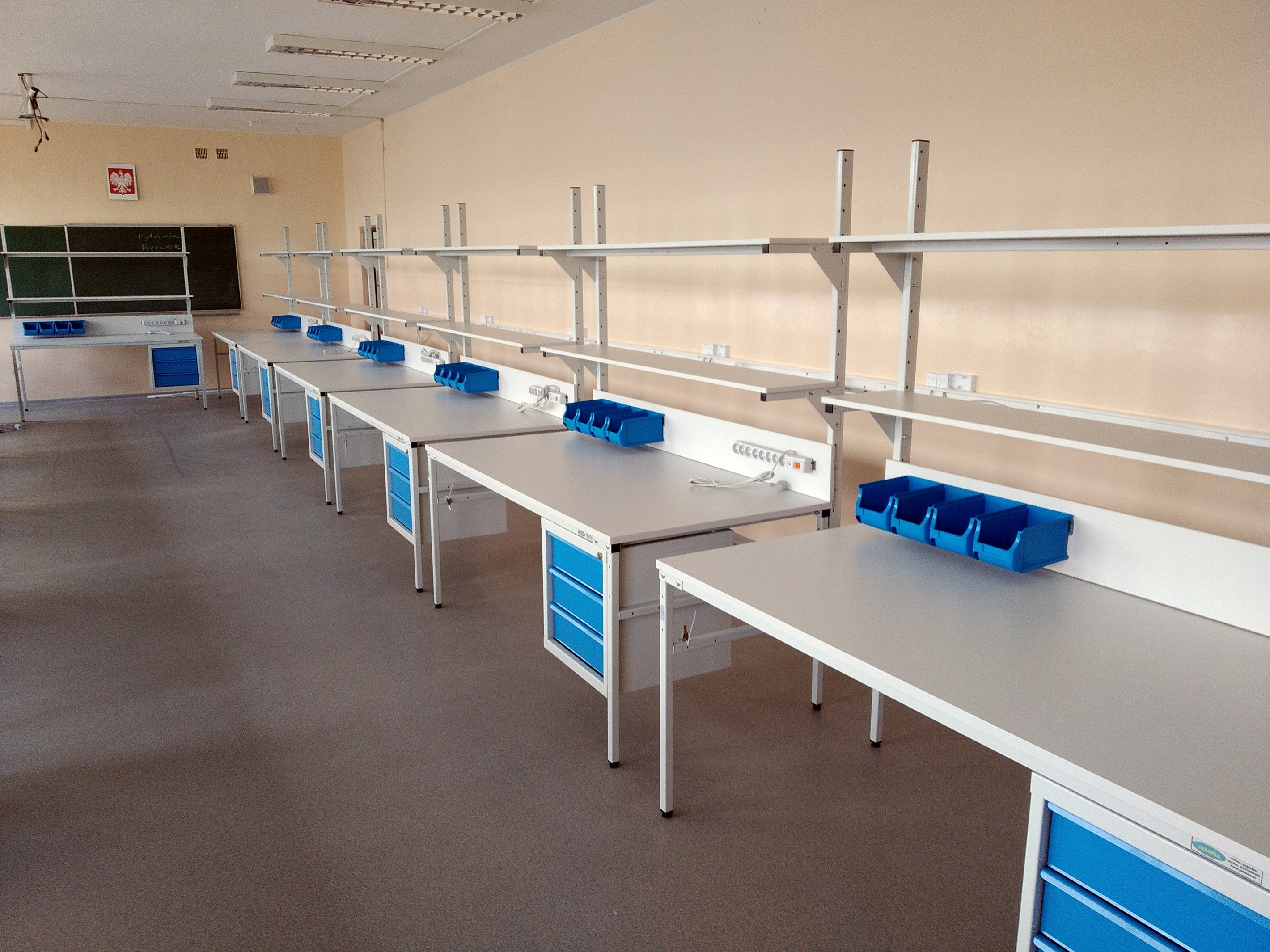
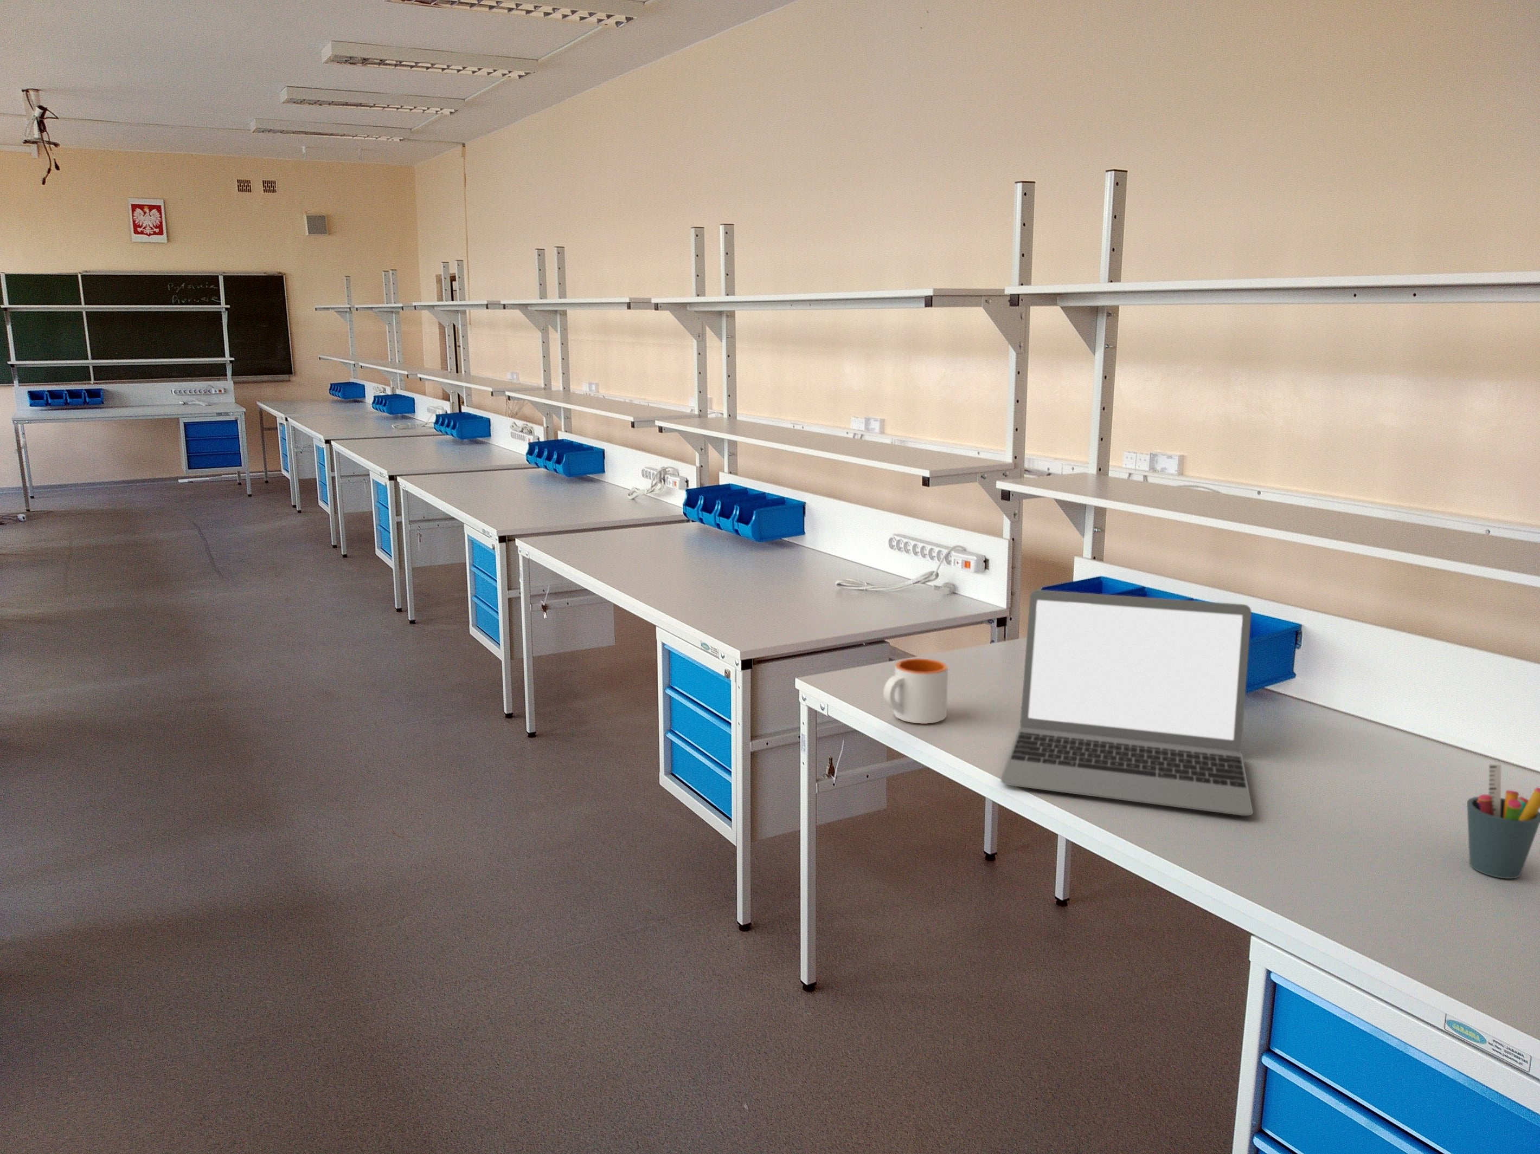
+ laptop (1130, 692)
+ mug (914, 691)
+ pen holder (1502, 822)
